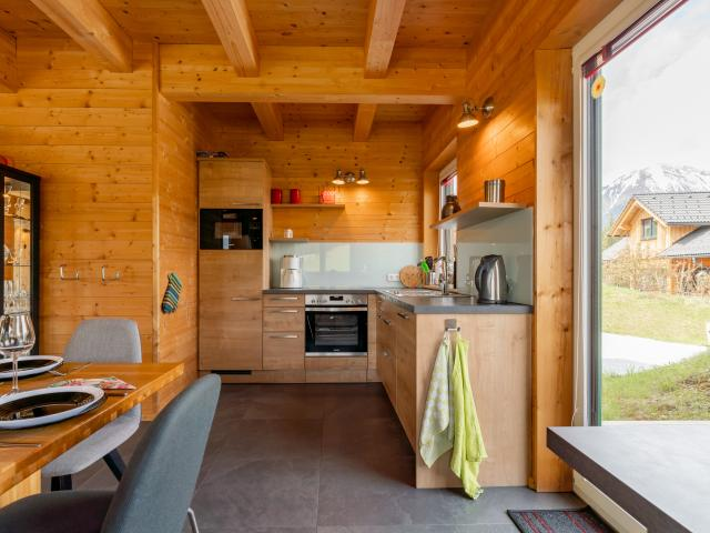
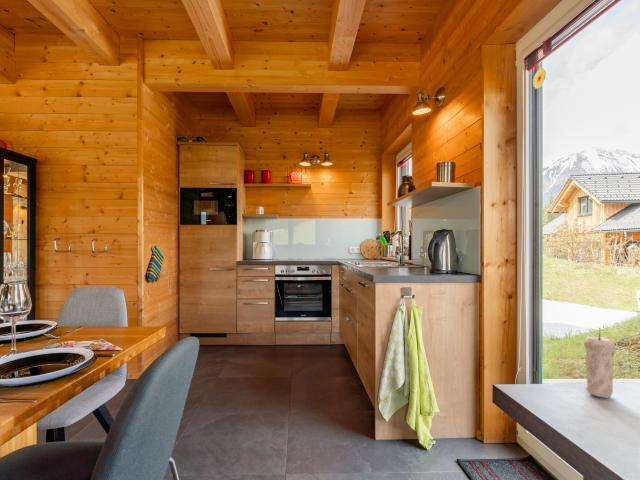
+ candle (599, 360)
